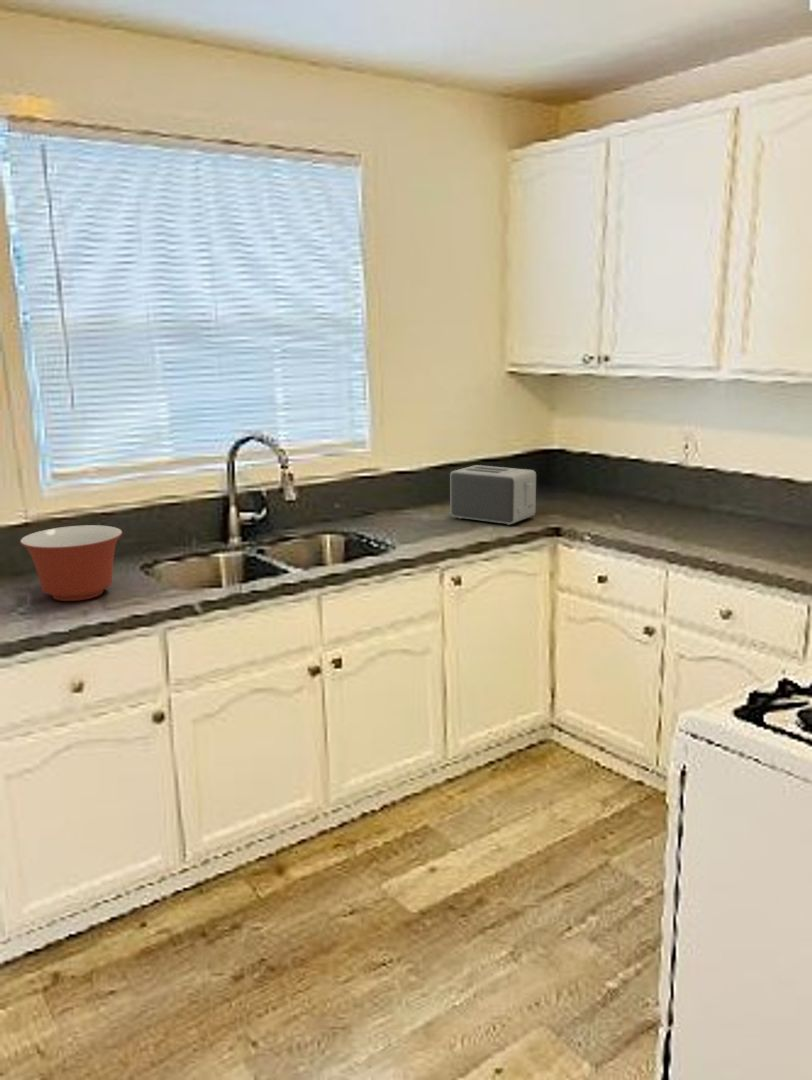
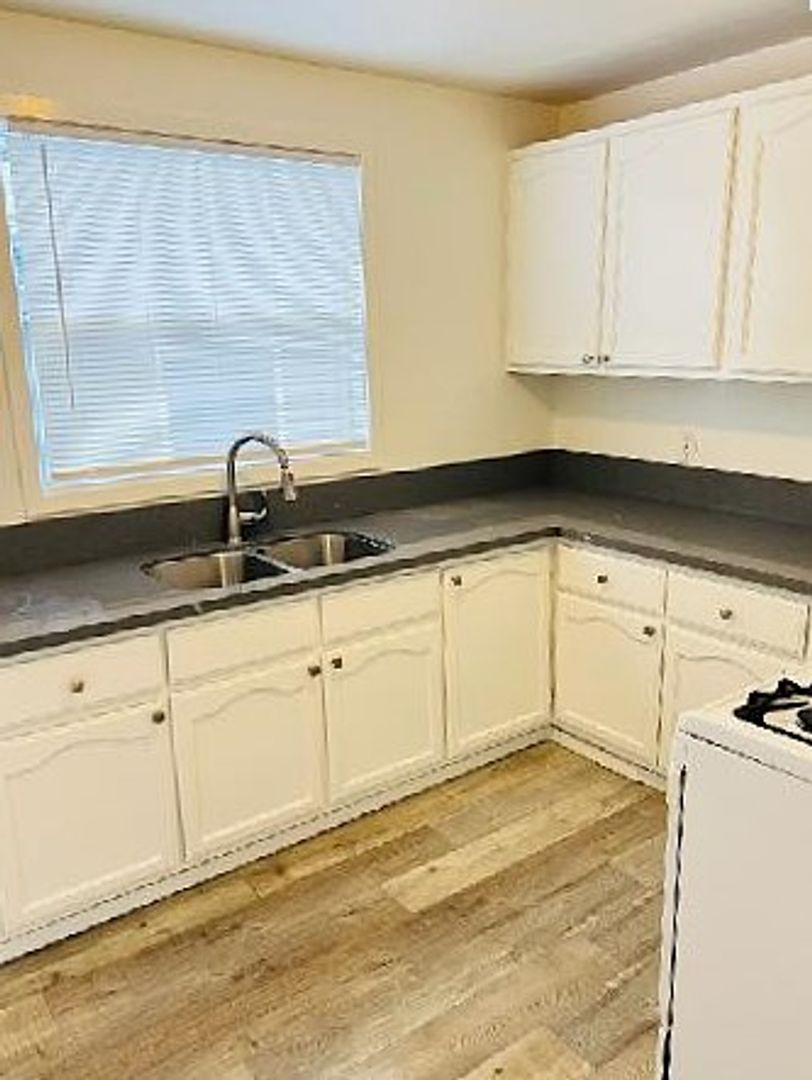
- toaster (495, 494)
- mixing bowl (75, 565)
